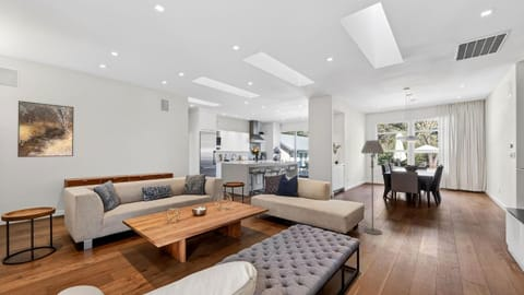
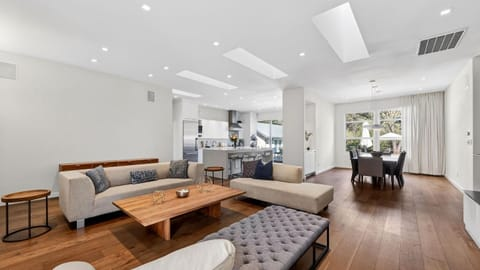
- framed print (47, 130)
- floor lamp (372, 186)
